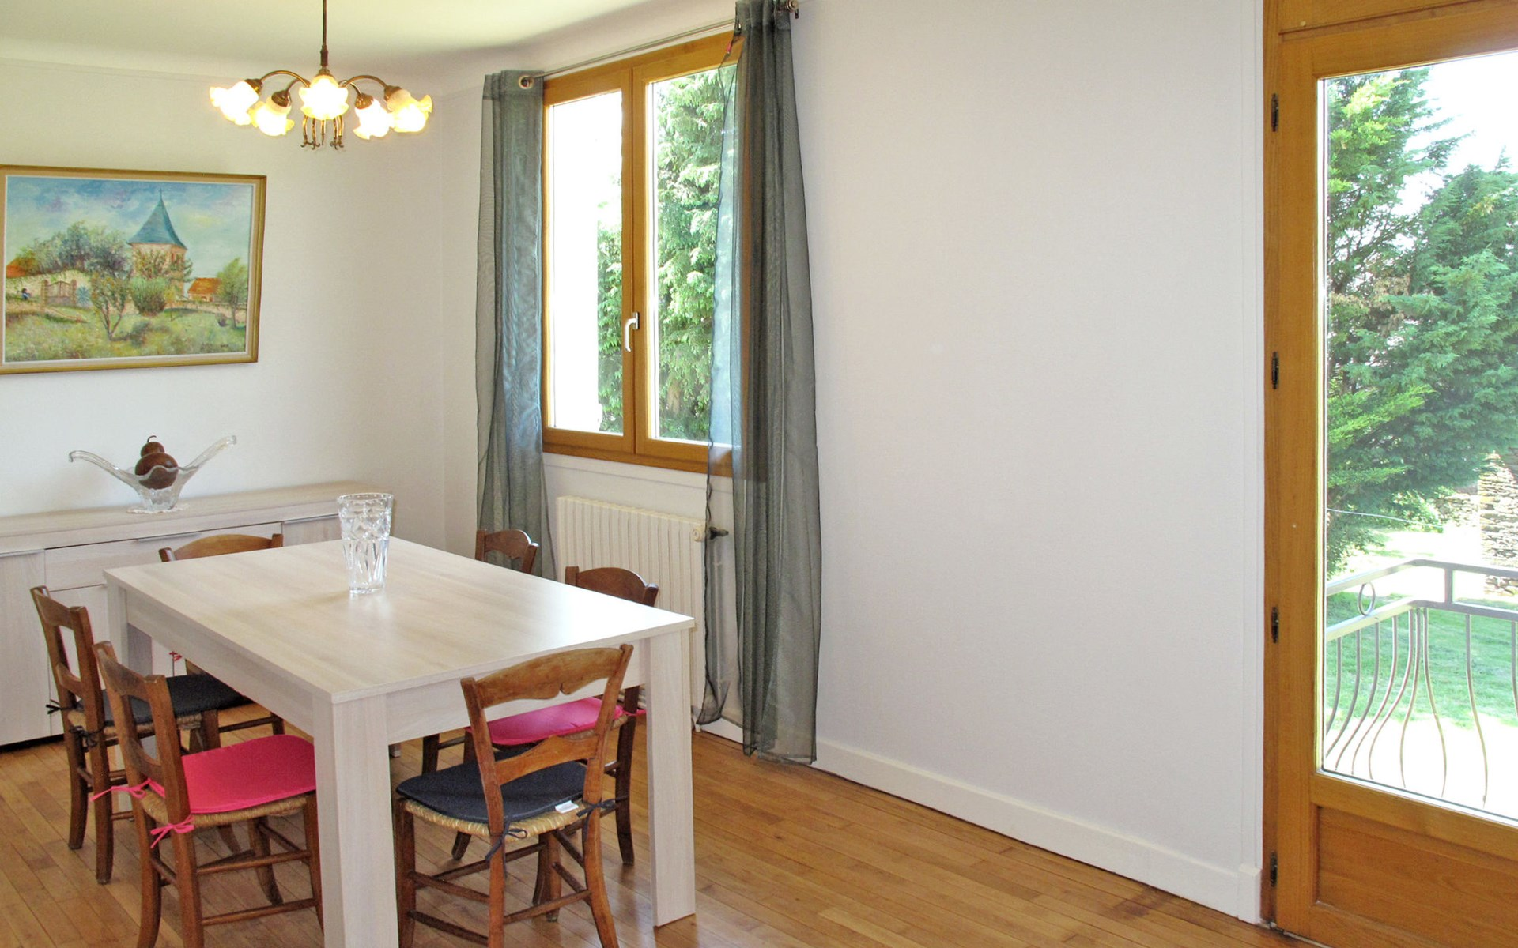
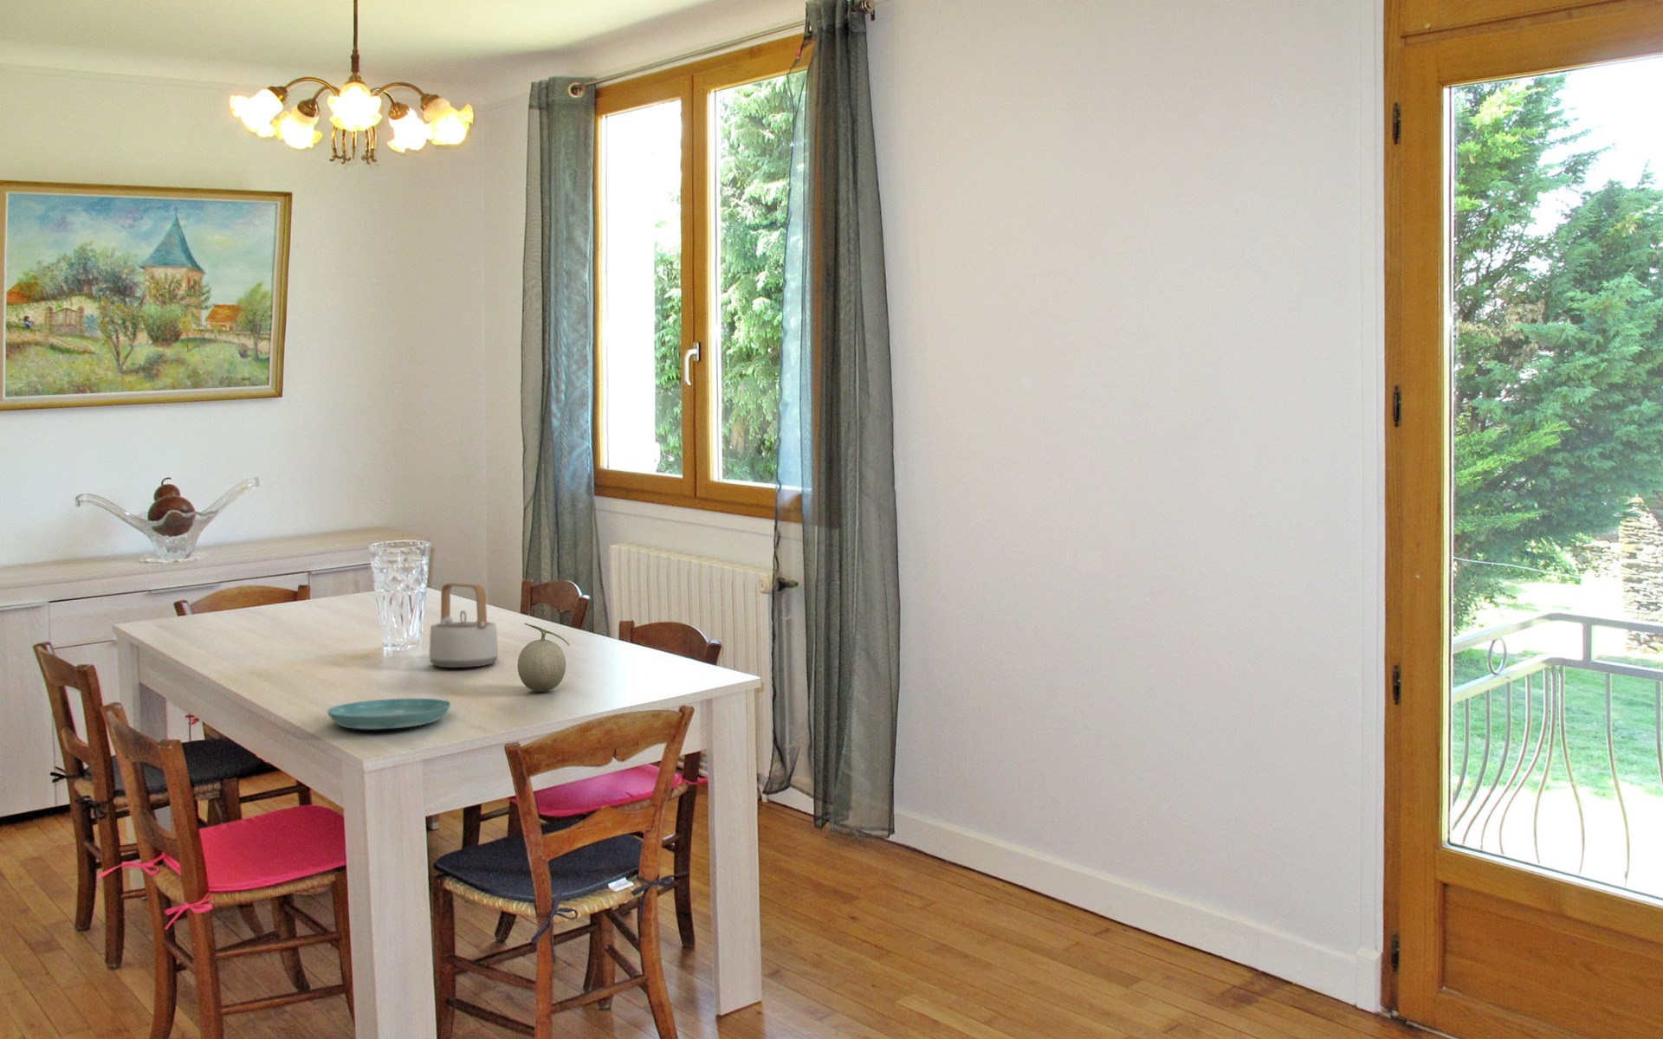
+ fruit (544, 657)
+ teapot (459, 624)
+ saucer (390, 713)
